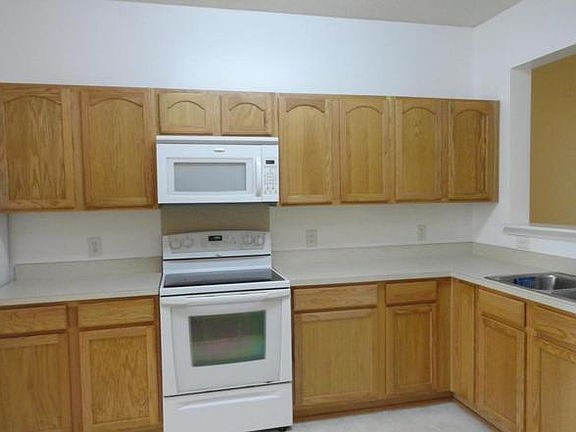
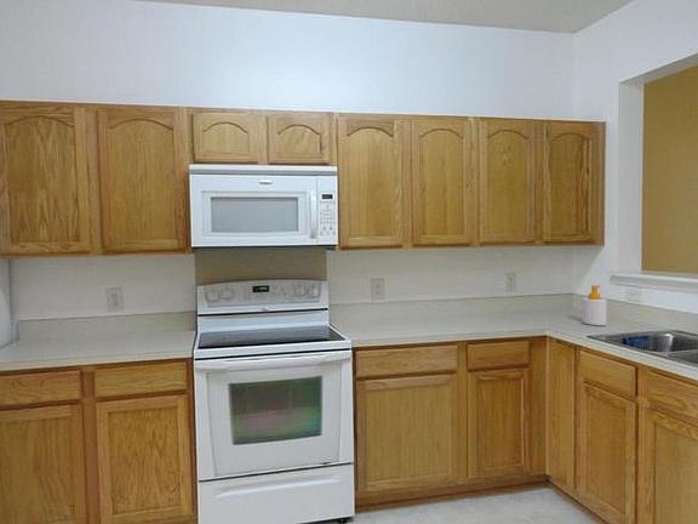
+ soap bottle (594, 304)
